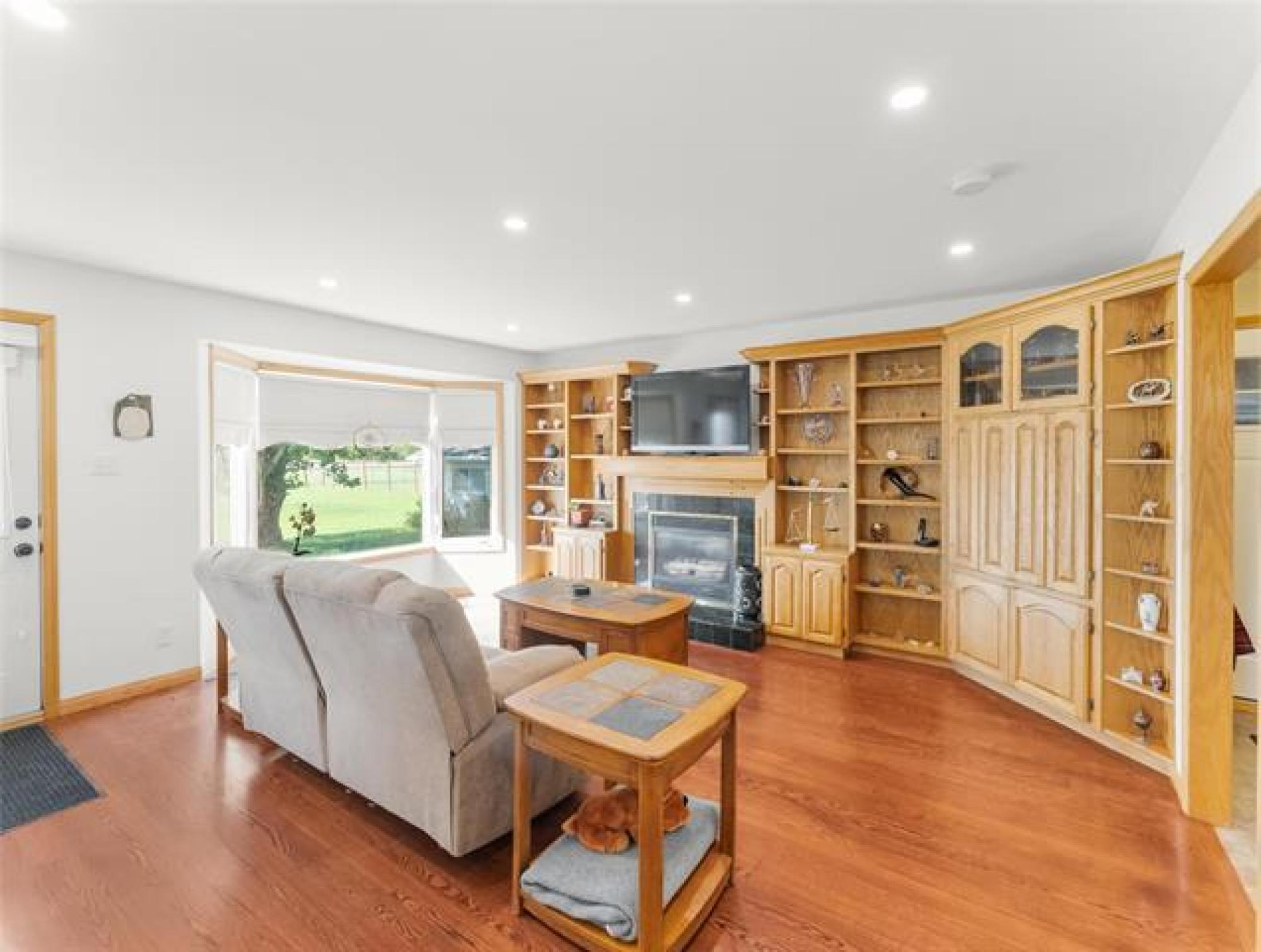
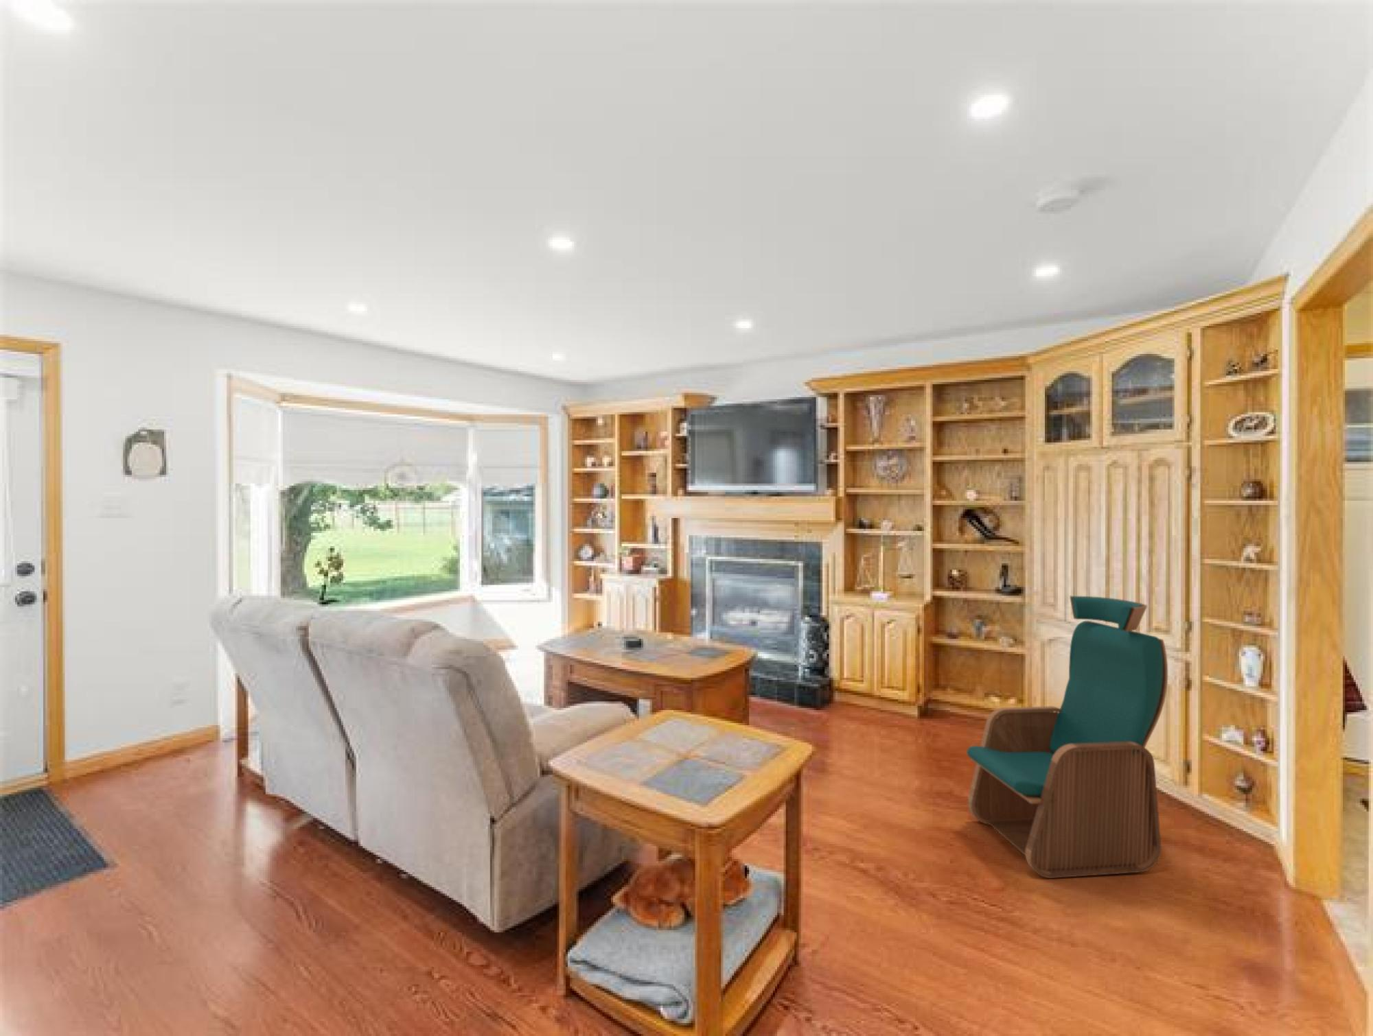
+ armchair (1061, 724)
